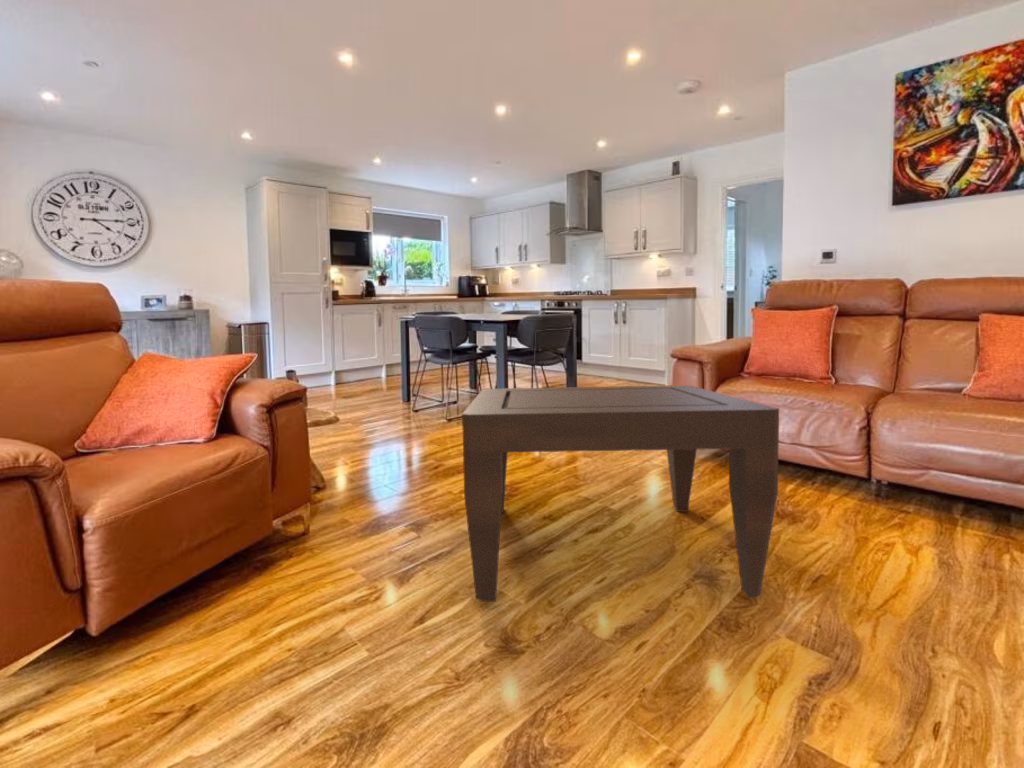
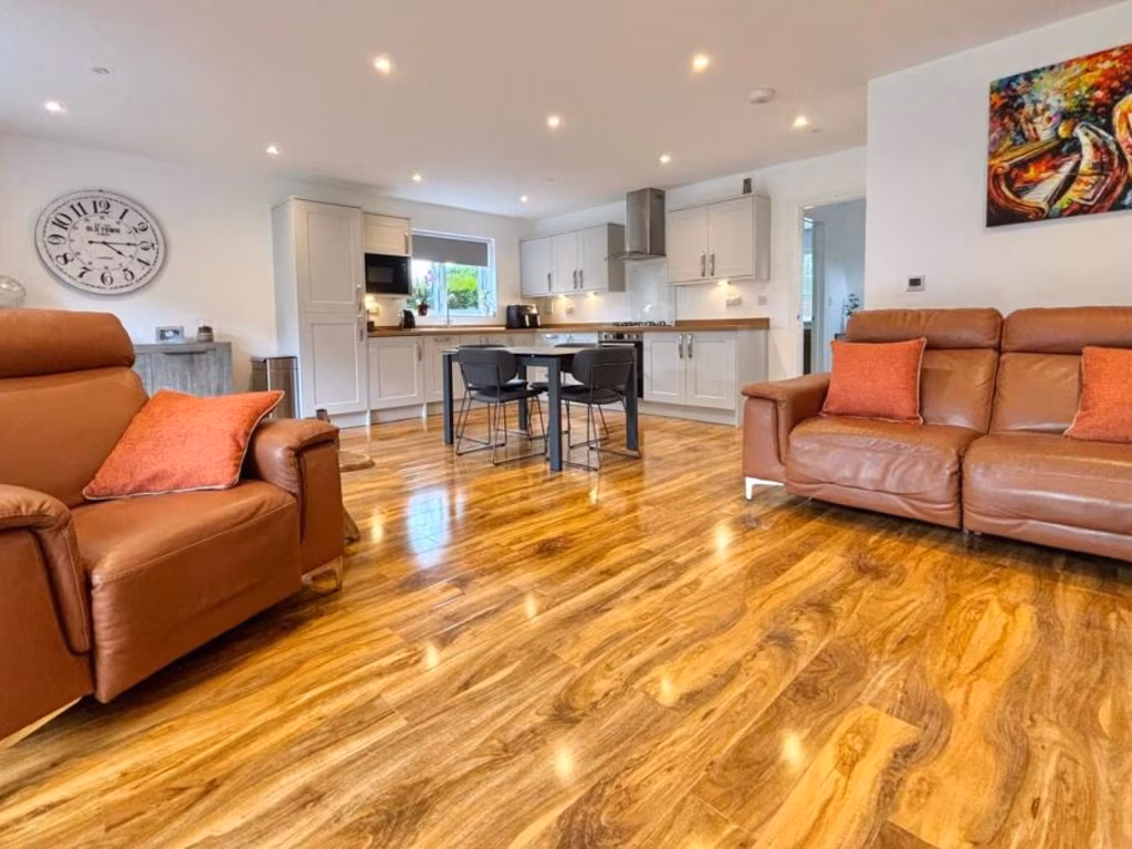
- coffee table (599, 450)
